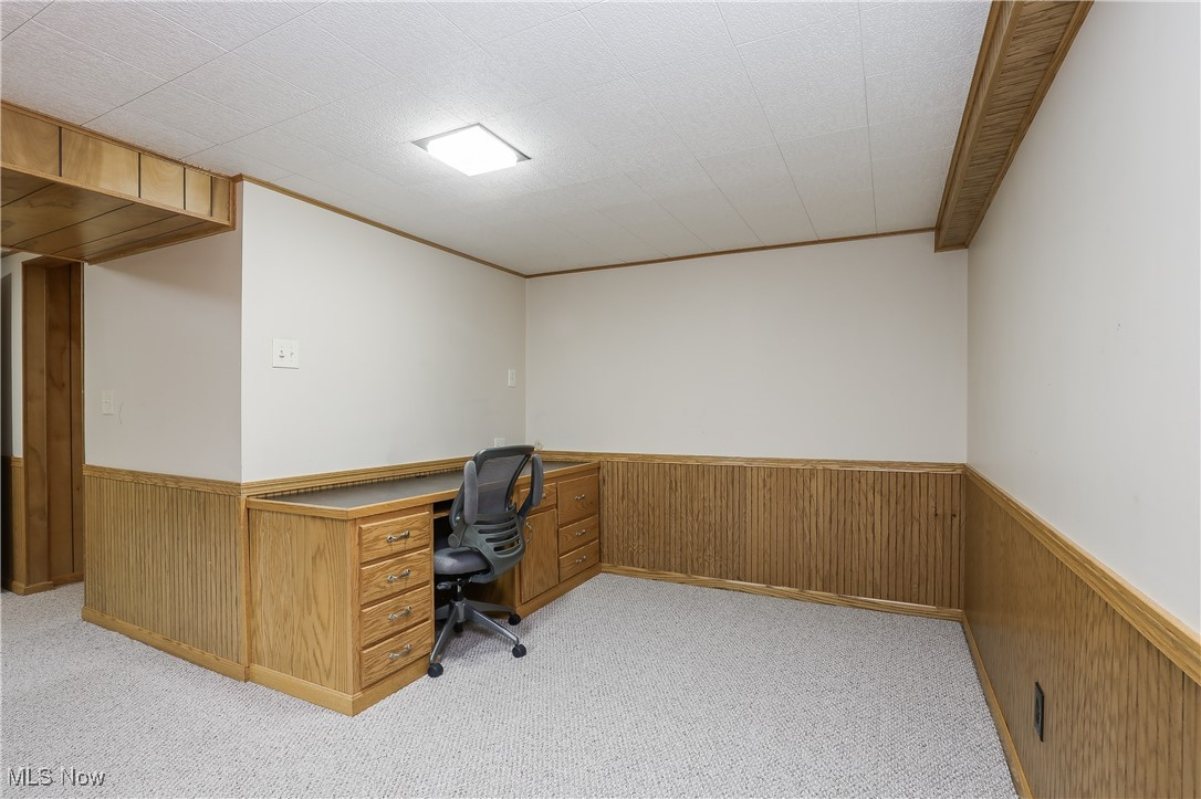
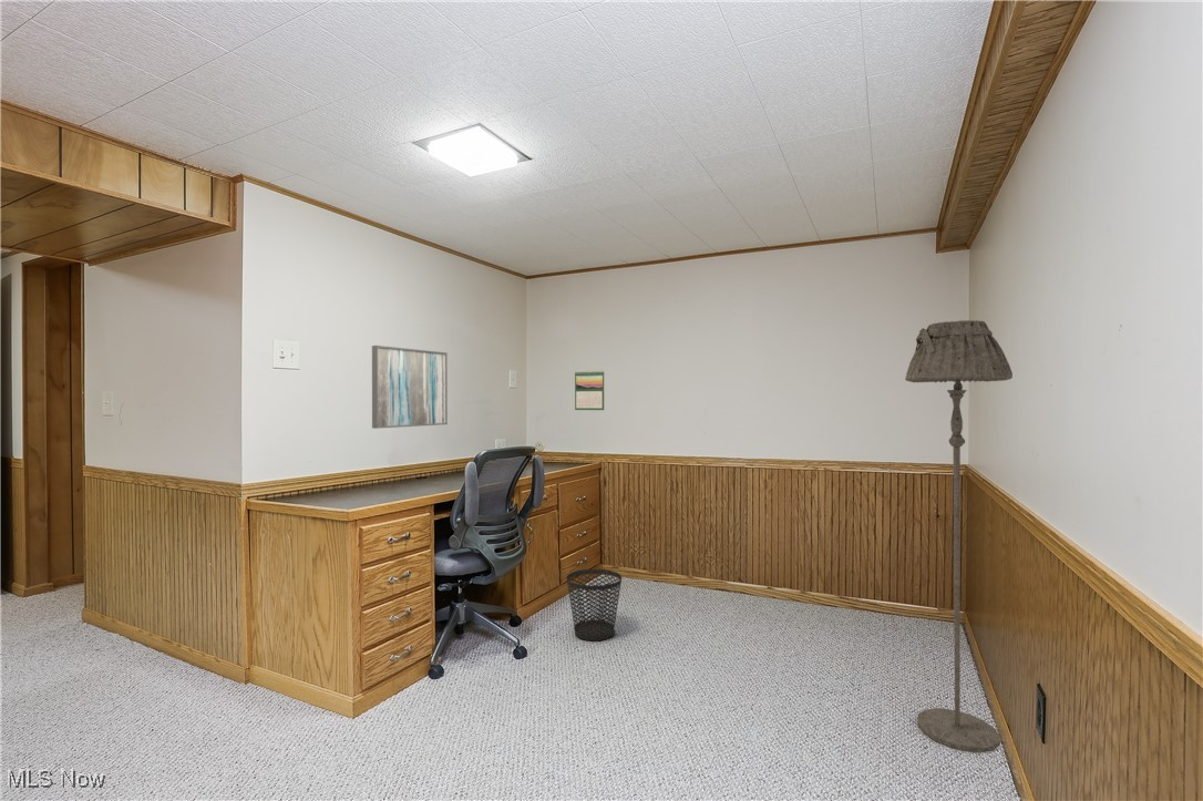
+ wastebasket (594, 604)
+ wall art (412, 388)
+ calendar (589, 390)
+ floor lamp (956, 526)
